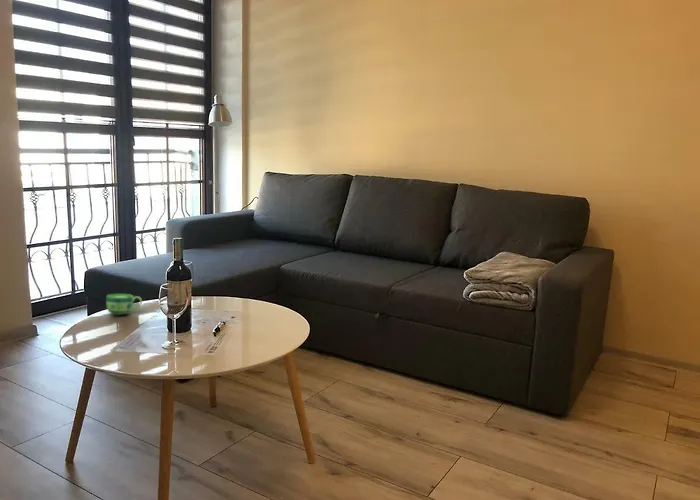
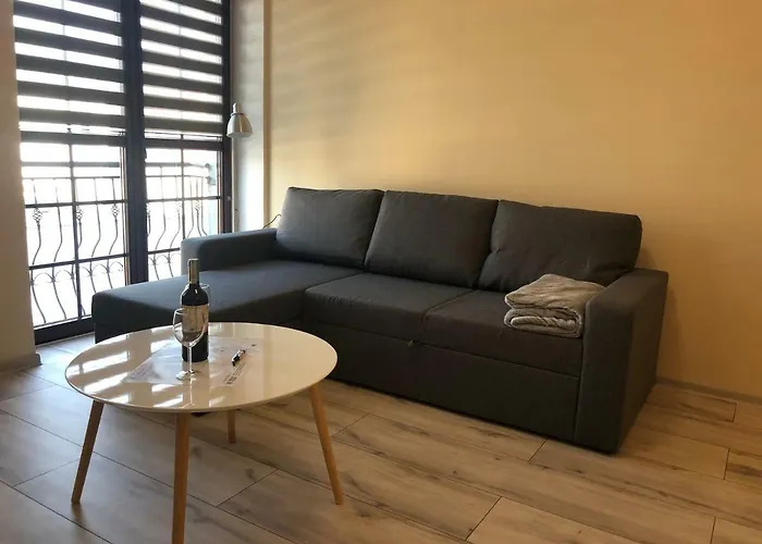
- cup (124, 303)
